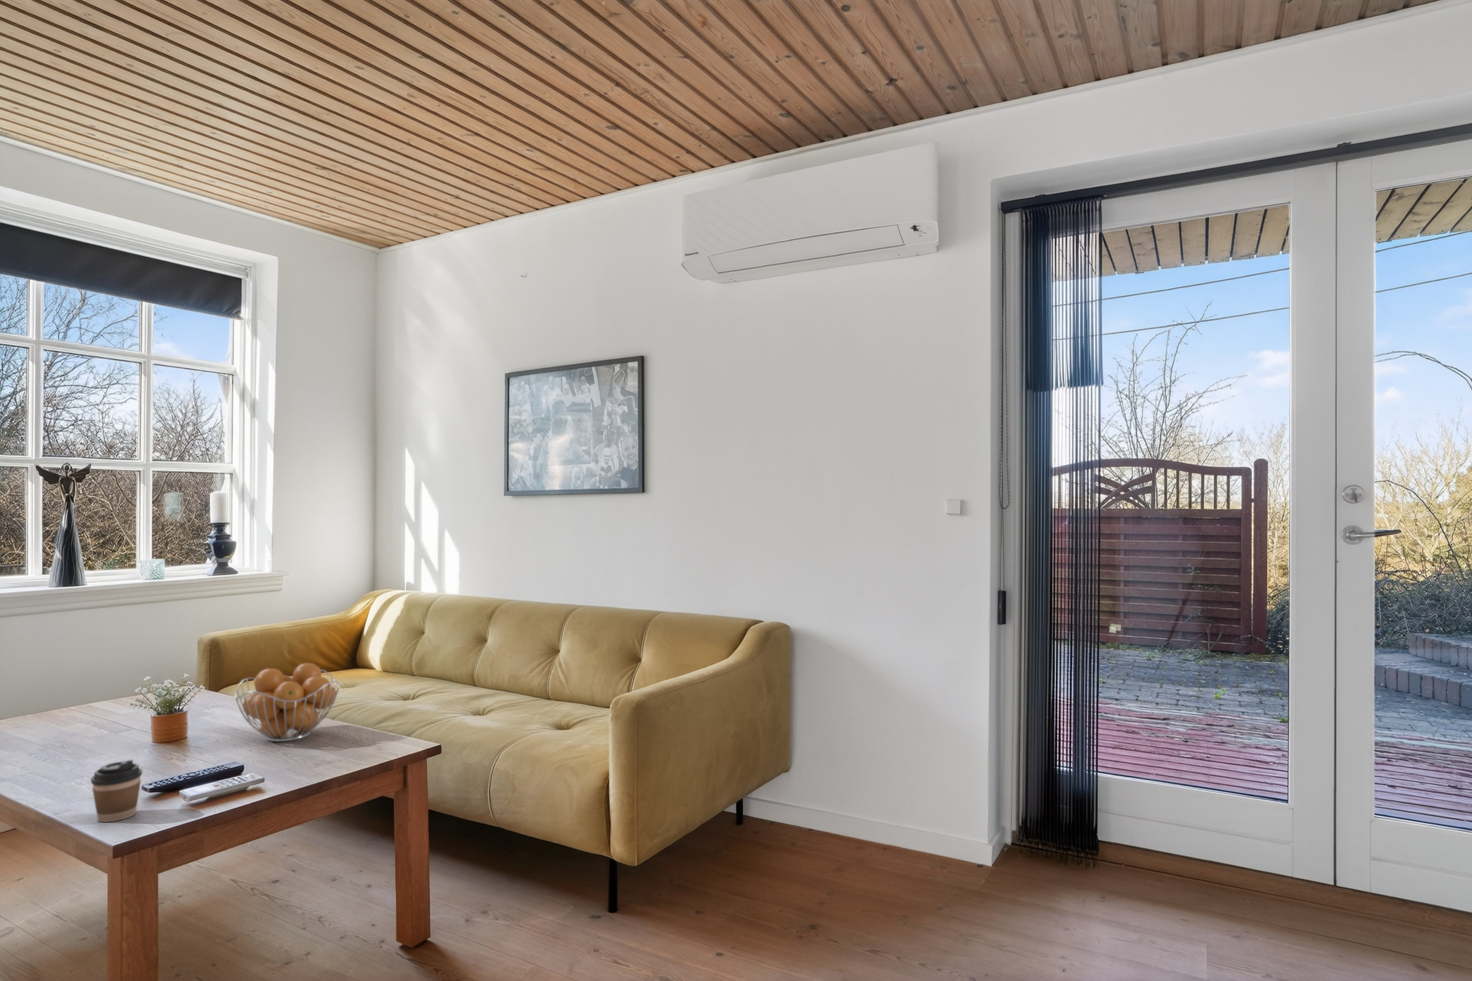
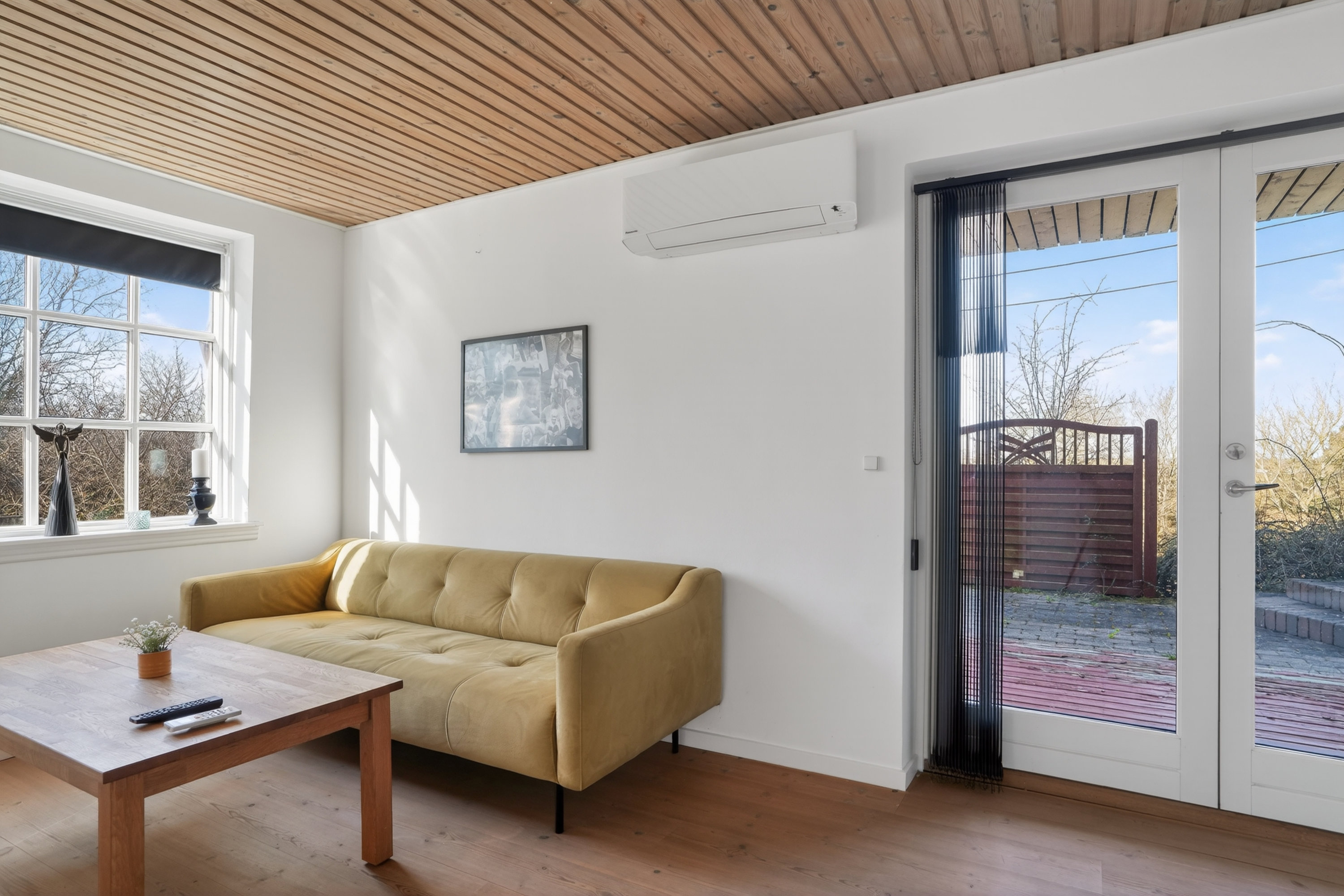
- coffee cup (117, 788)
- fruit basket (288, 701)
